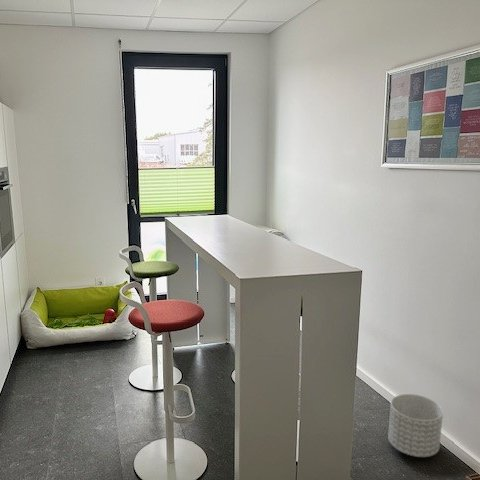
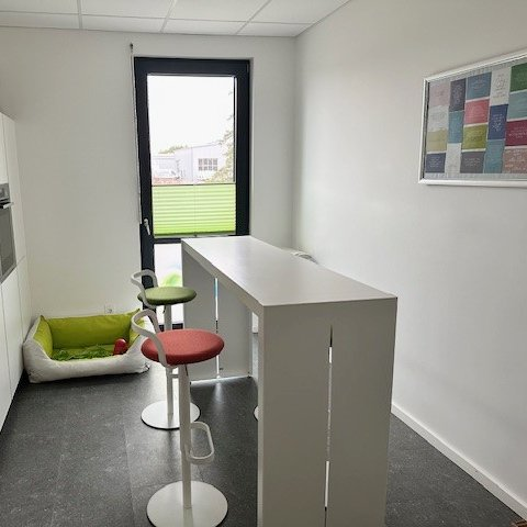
- planter (414, 427)
